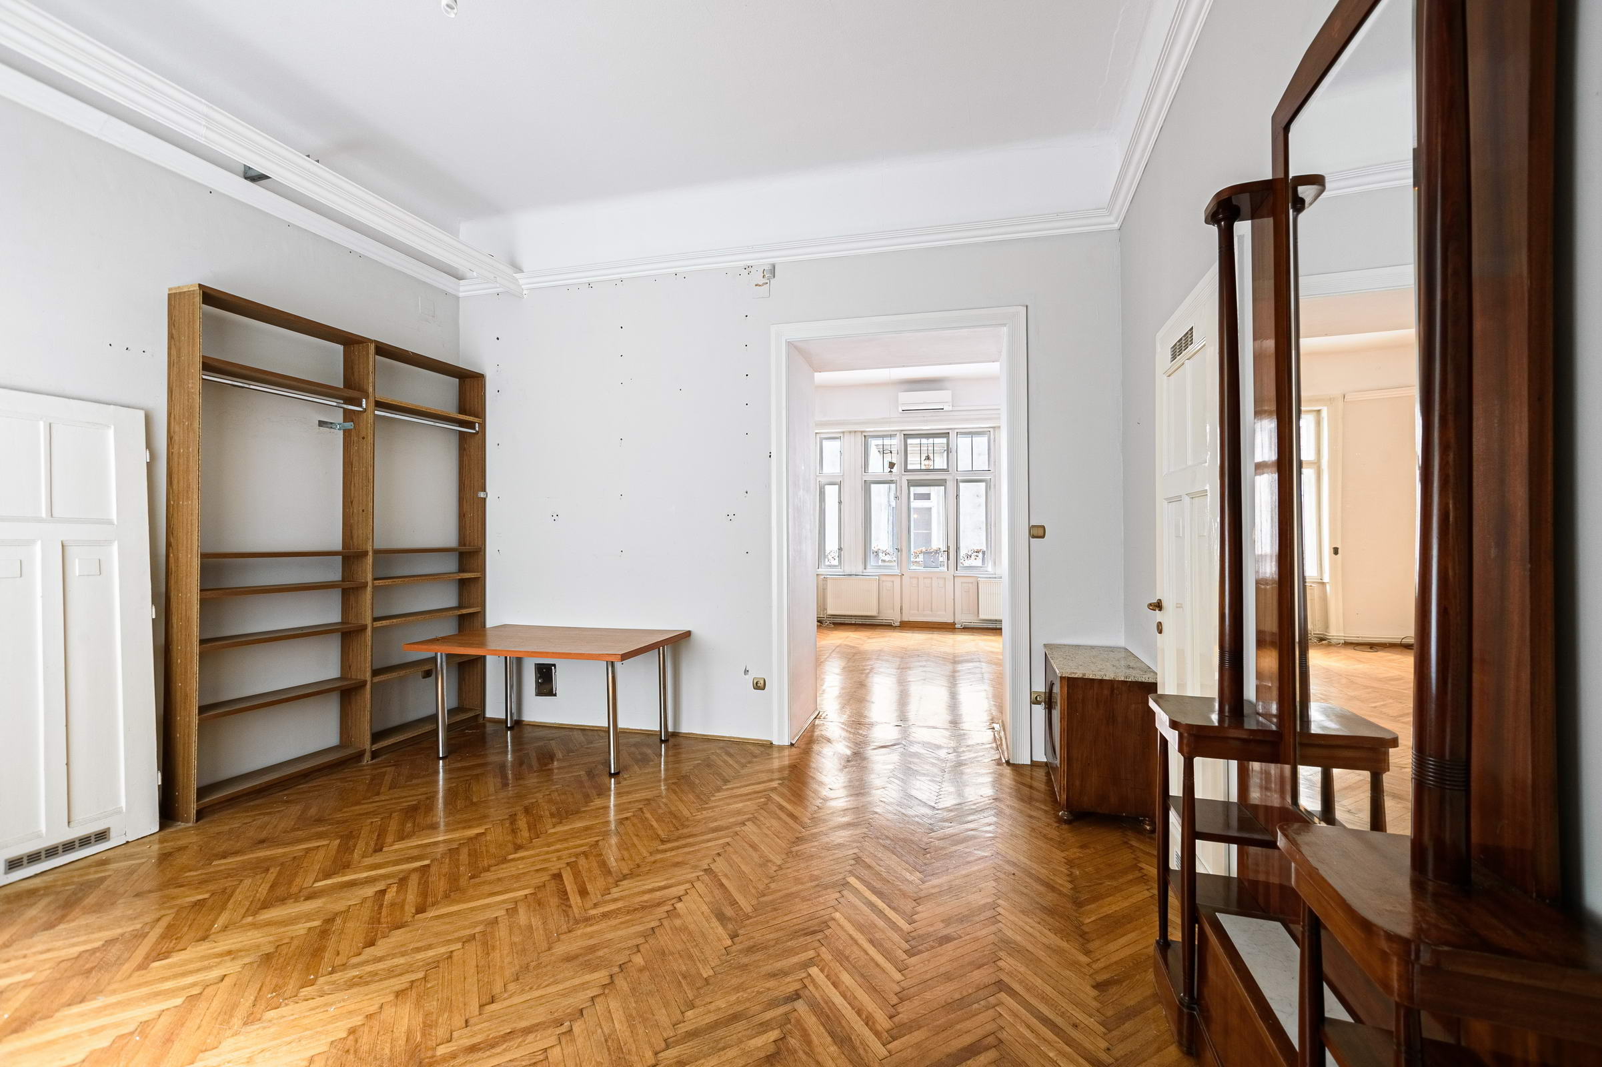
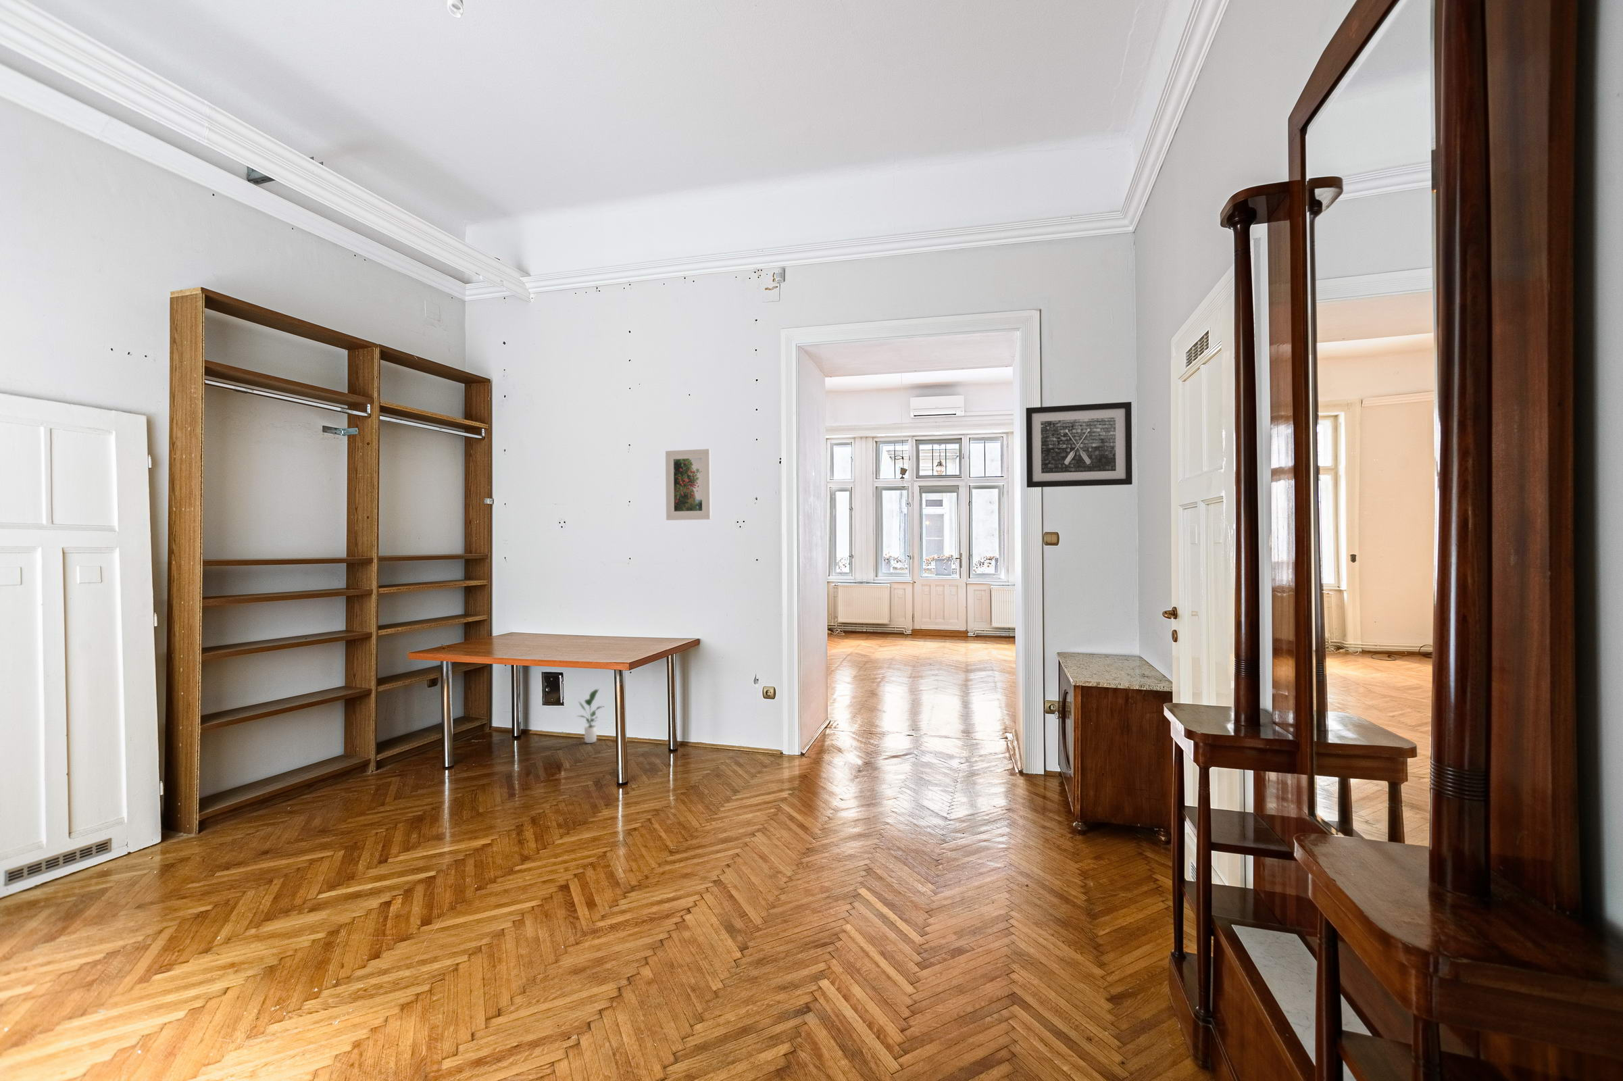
+ wall art (1078, 445)
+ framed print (688, 485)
+ potted plant (588, 715)
